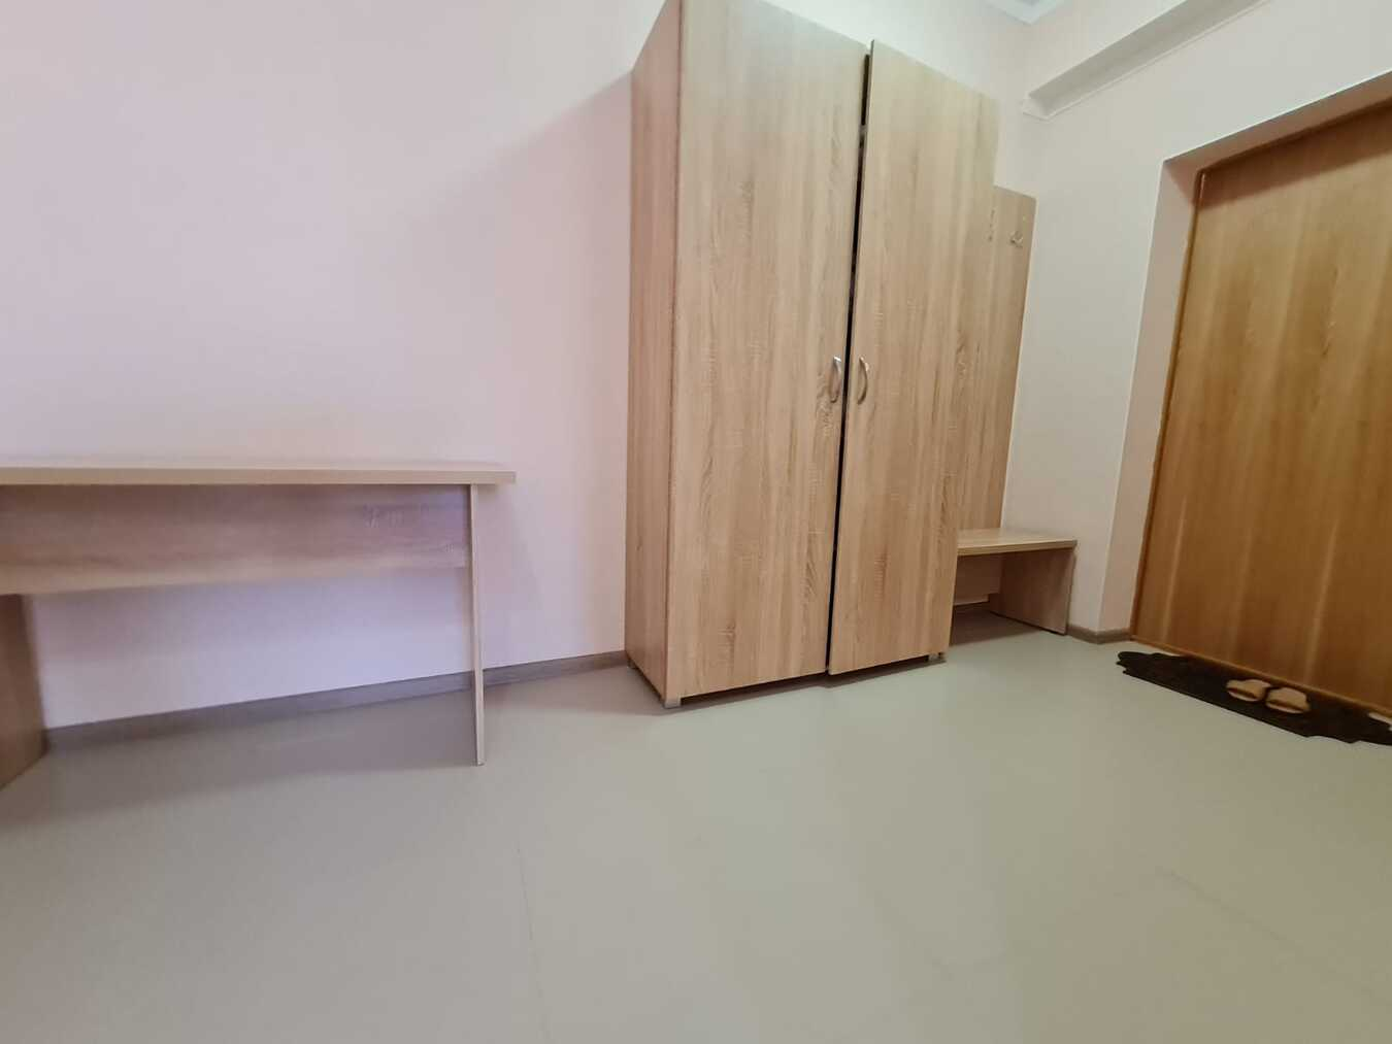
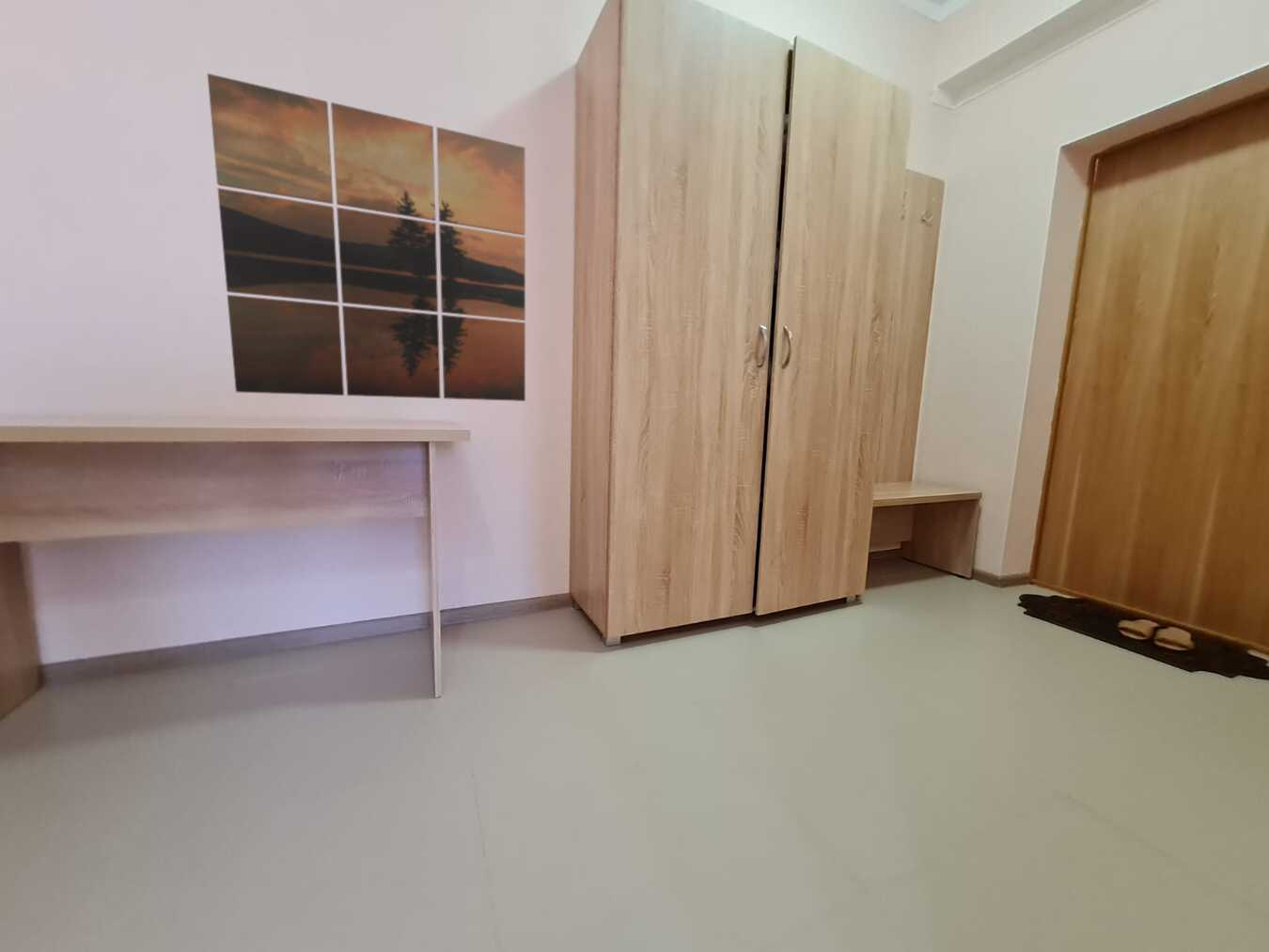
+ wall art (390, 262)
